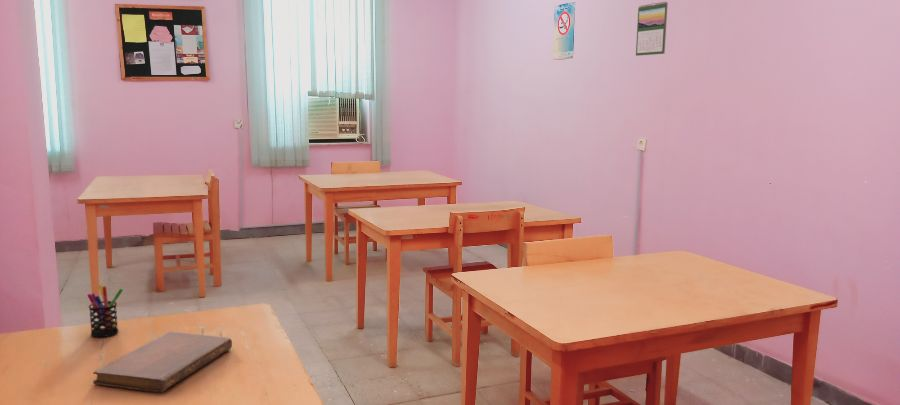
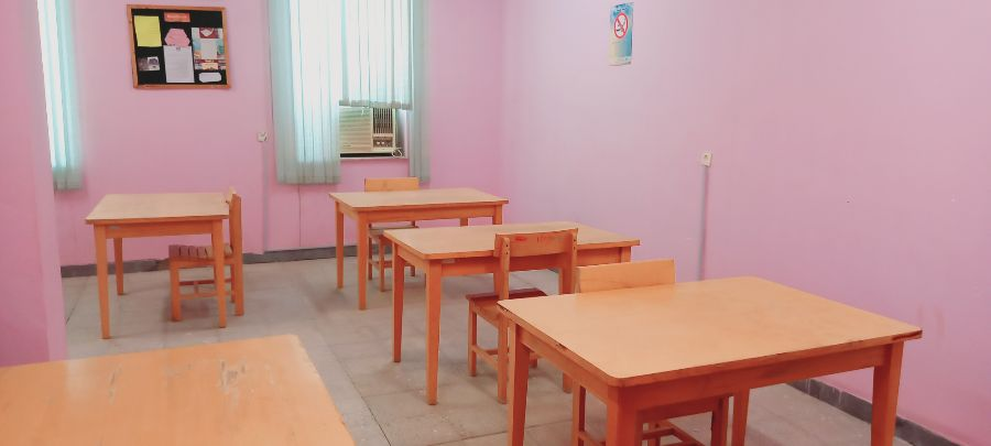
- calendar (651, 28)
- pen holder (106, 308)
- notebook (167, 359)
